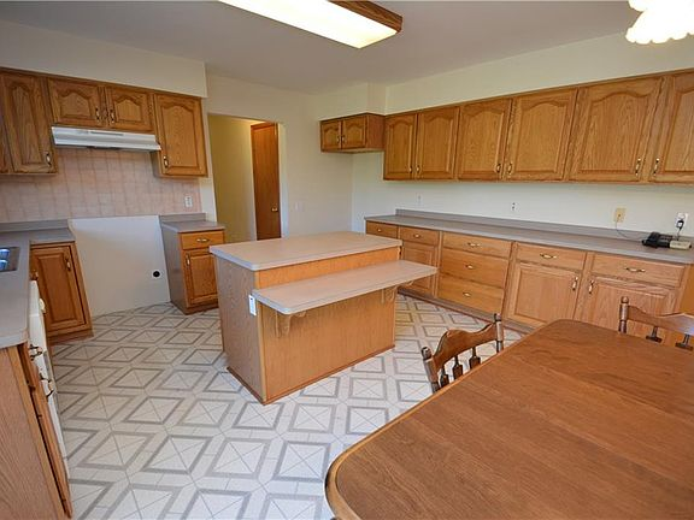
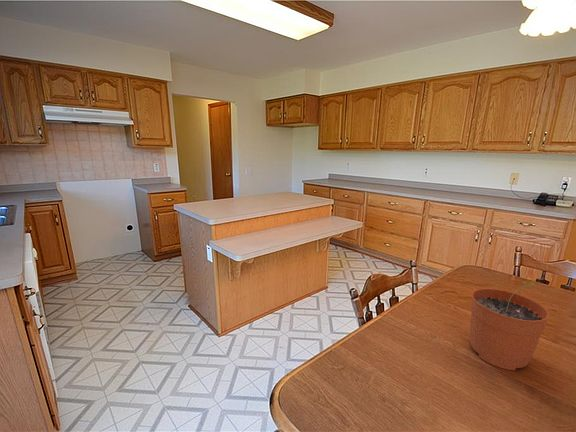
+ plant pot (505, 315)
